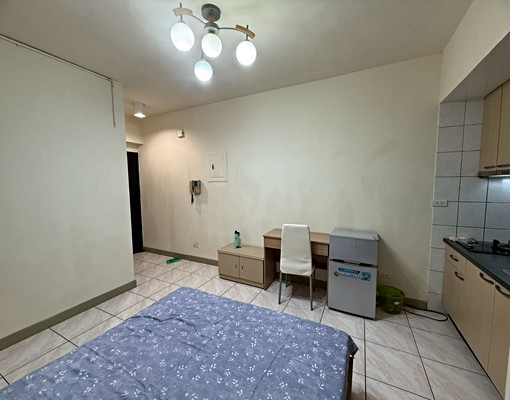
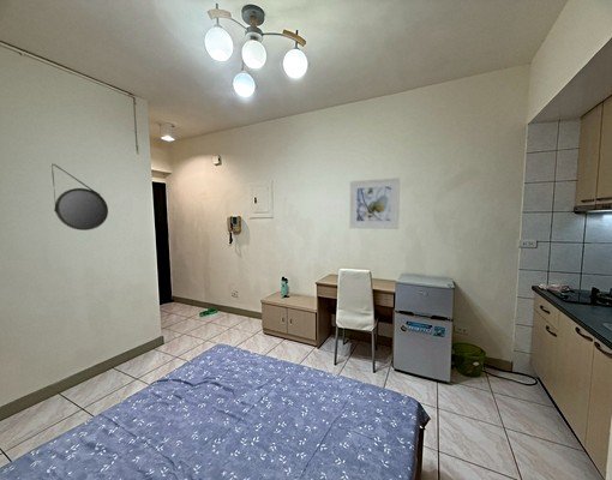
+ home mirror (82, 199)
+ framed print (373, 204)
